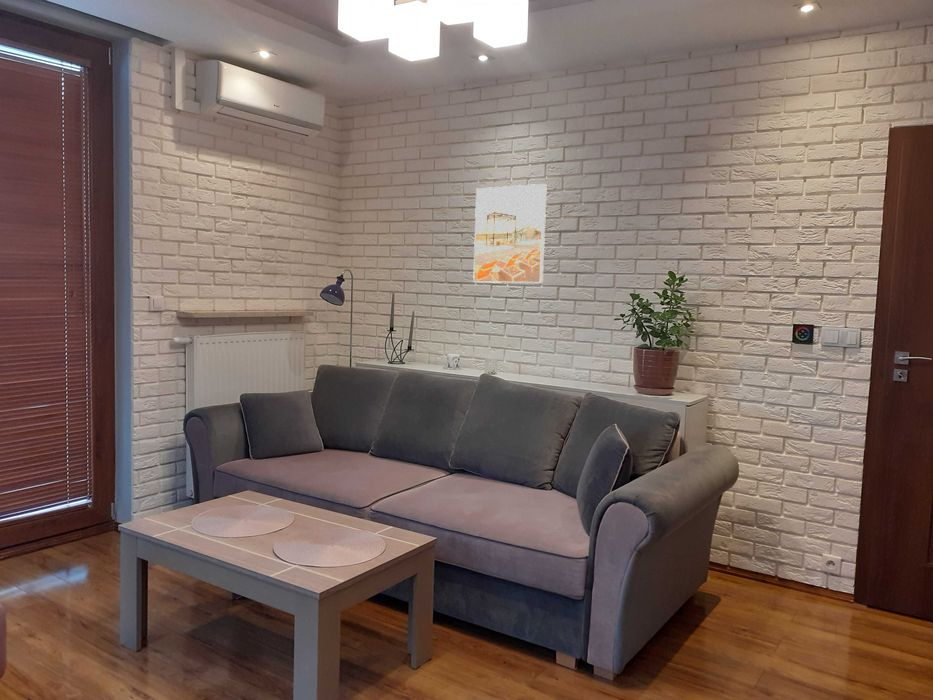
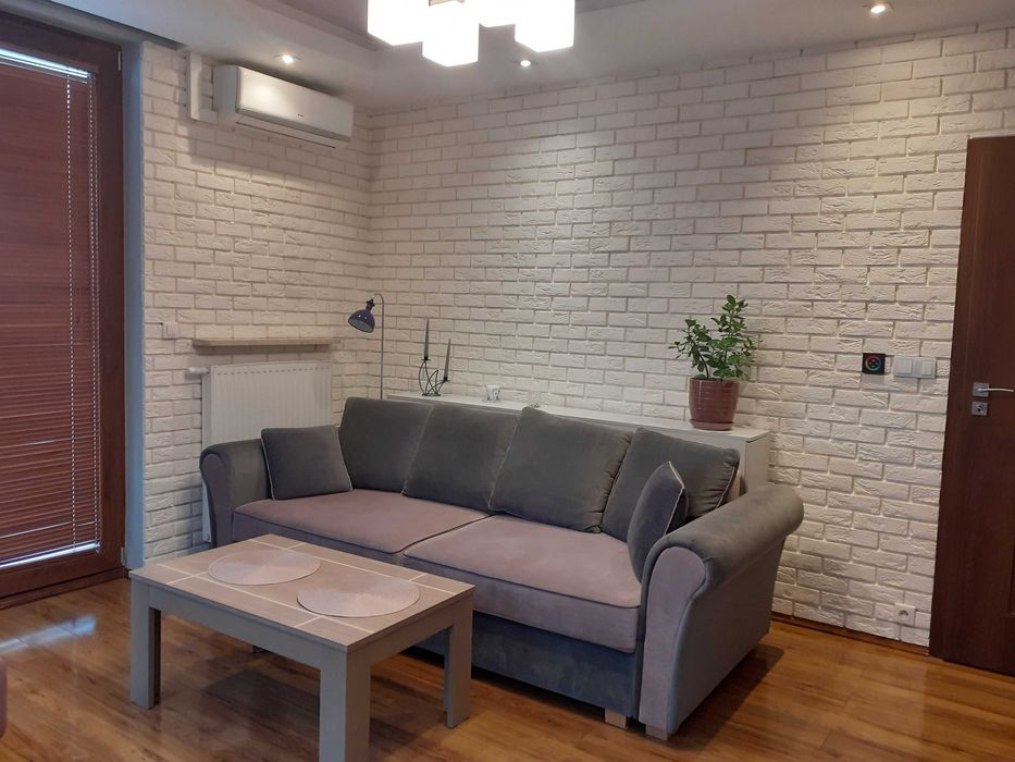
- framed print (508, 234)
